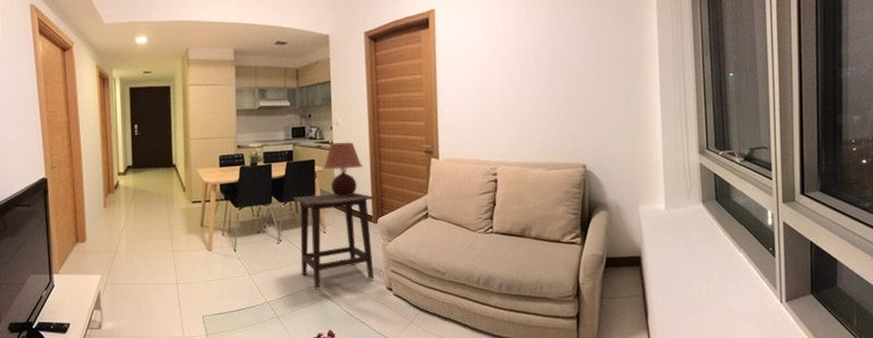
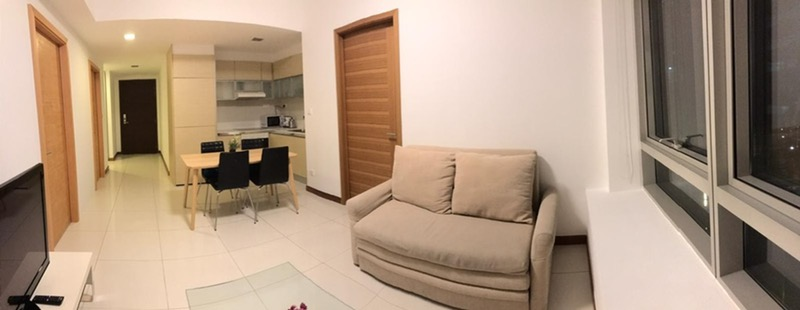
- table lamp (343, 169)
- side table (334, 249)
